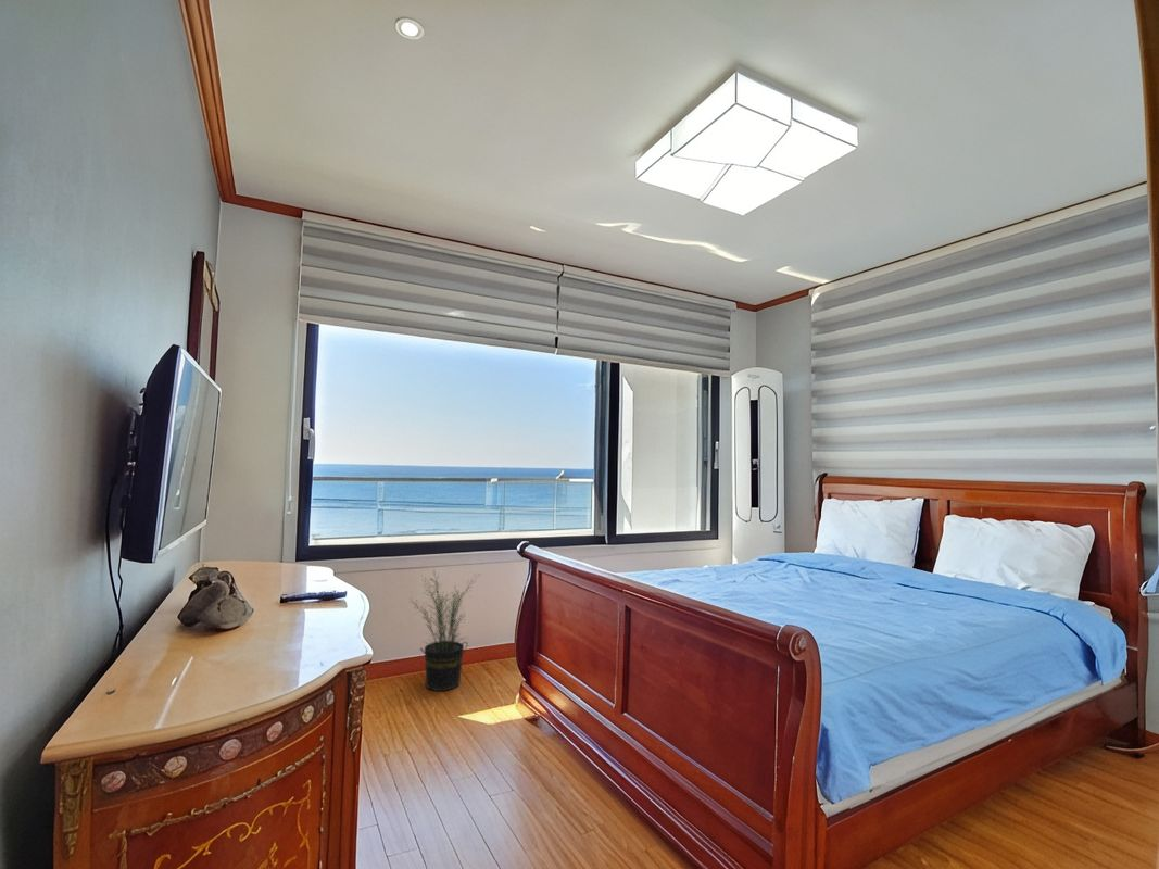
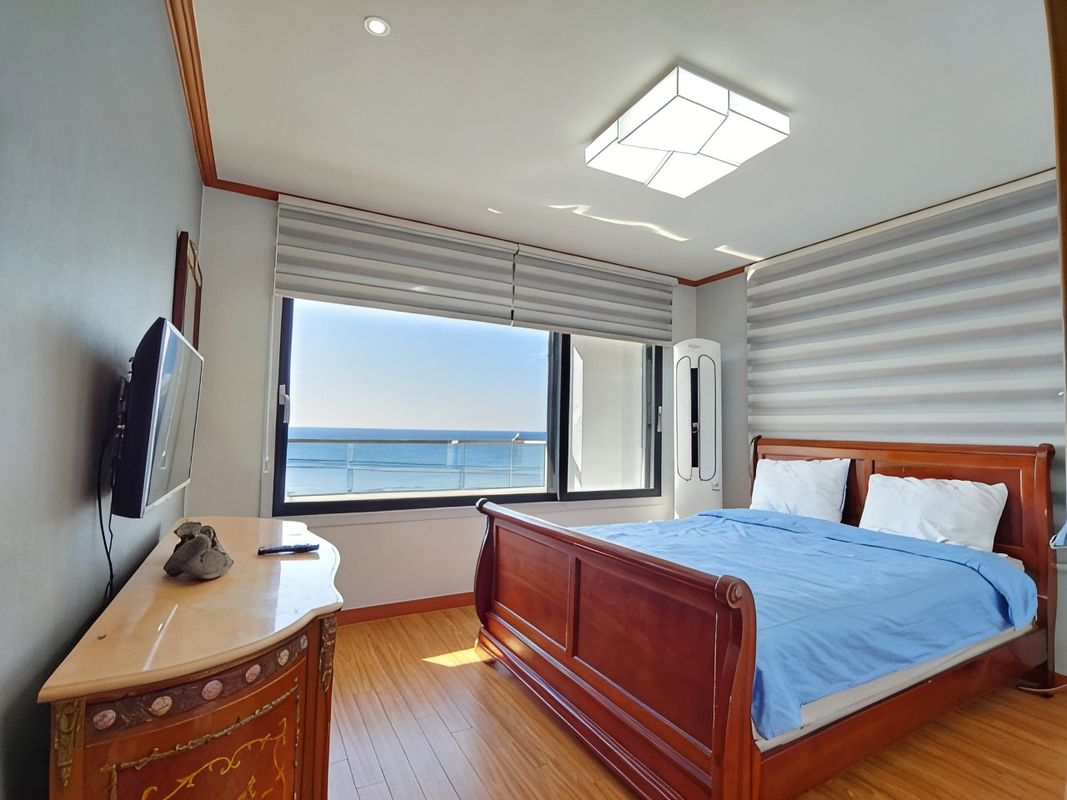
- potted plant (441, 628)
